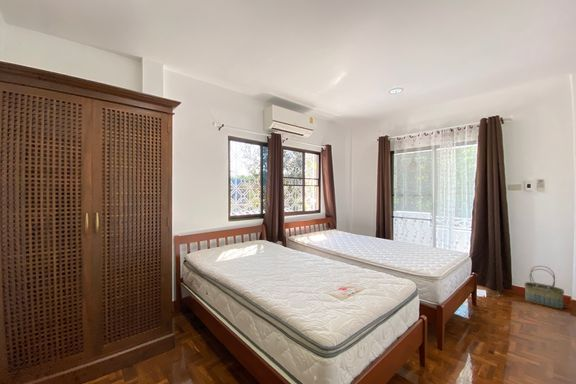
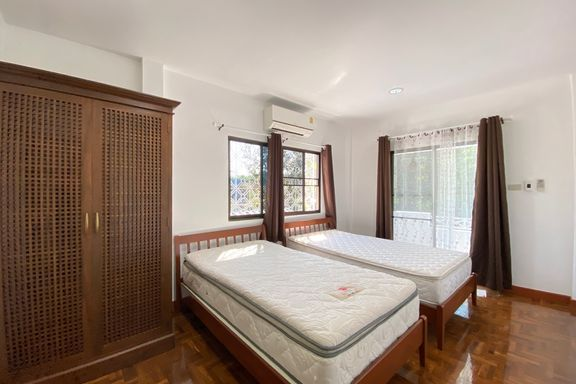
- basket (543, 285)
